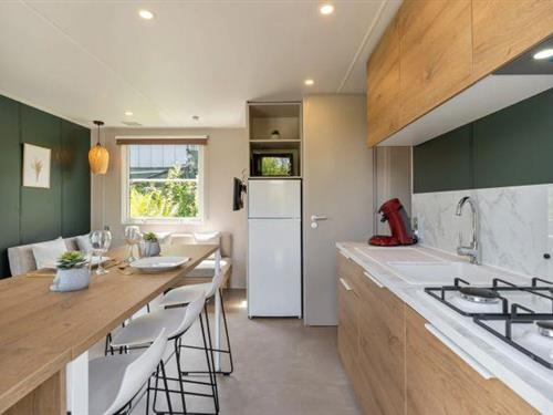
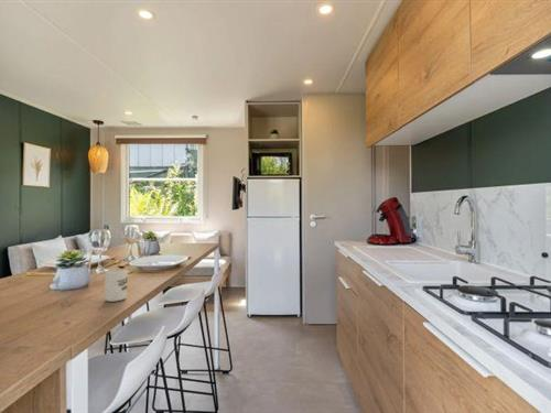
+ cup (116, 284)
